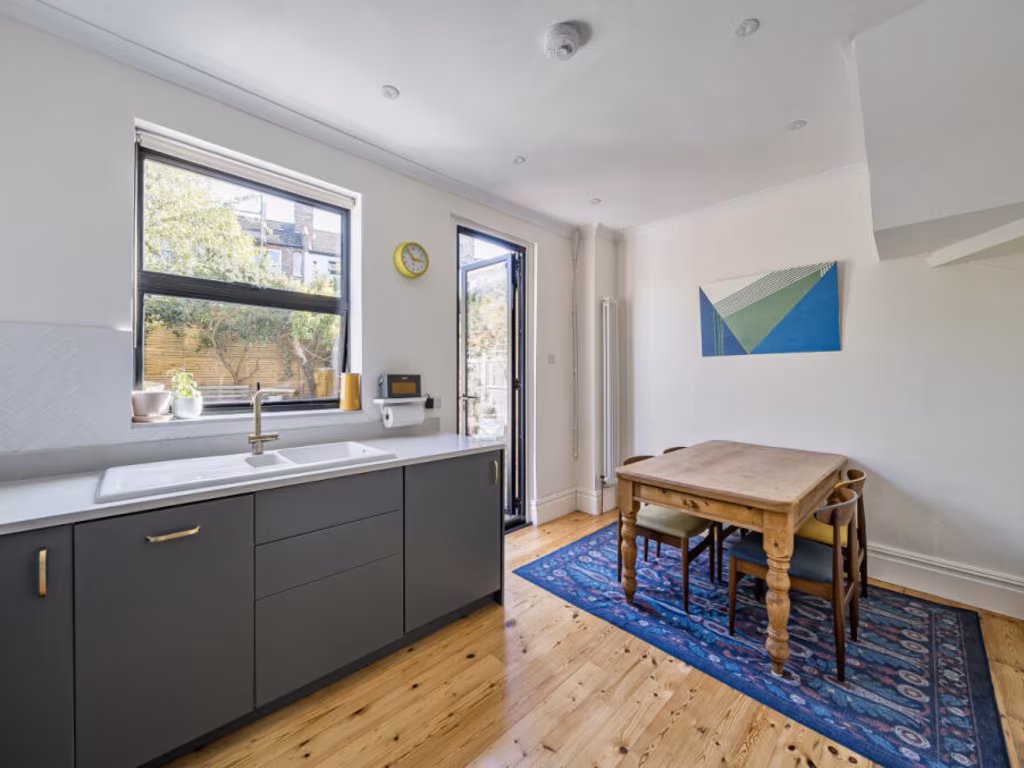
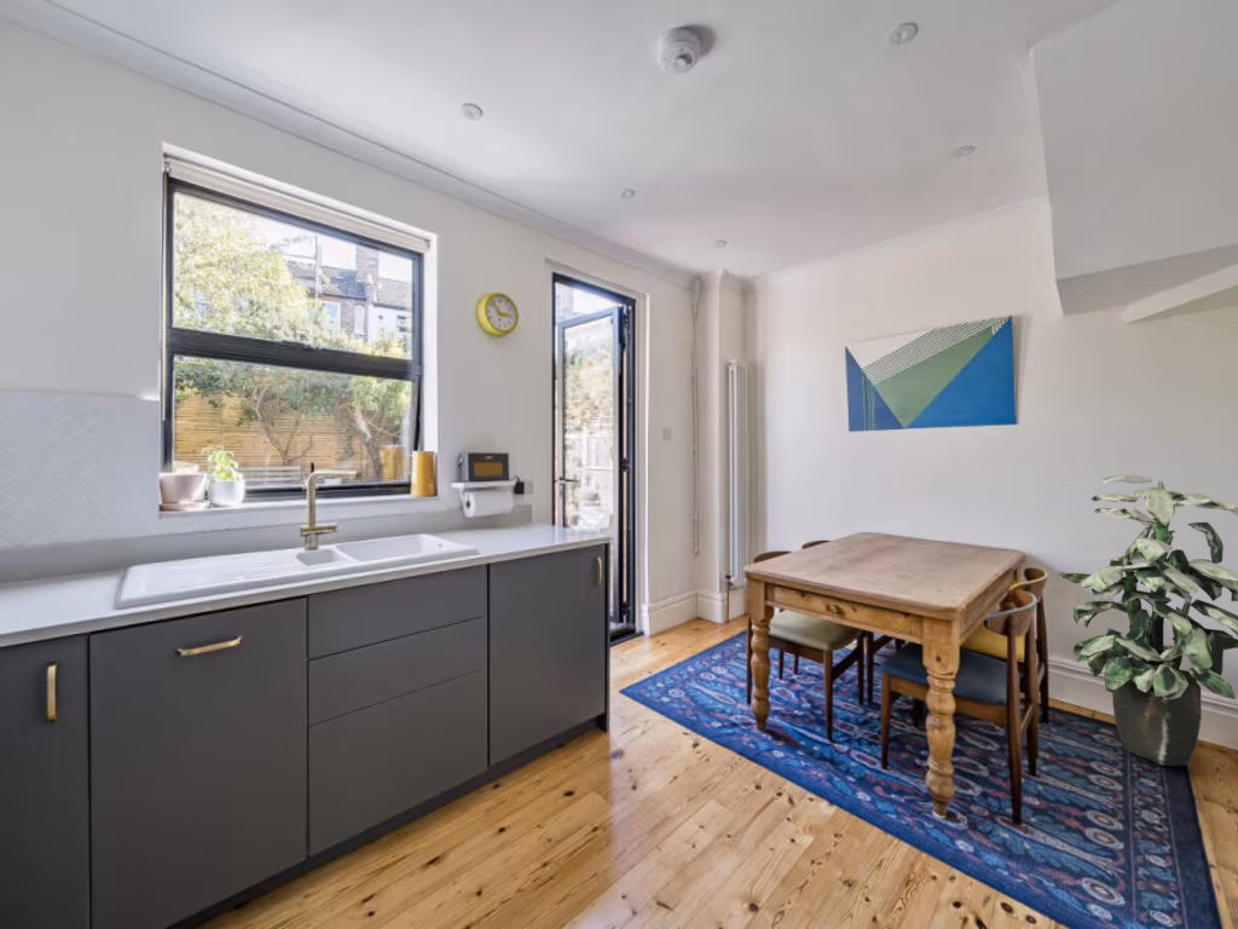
+ indoor plant (1147, 612)
